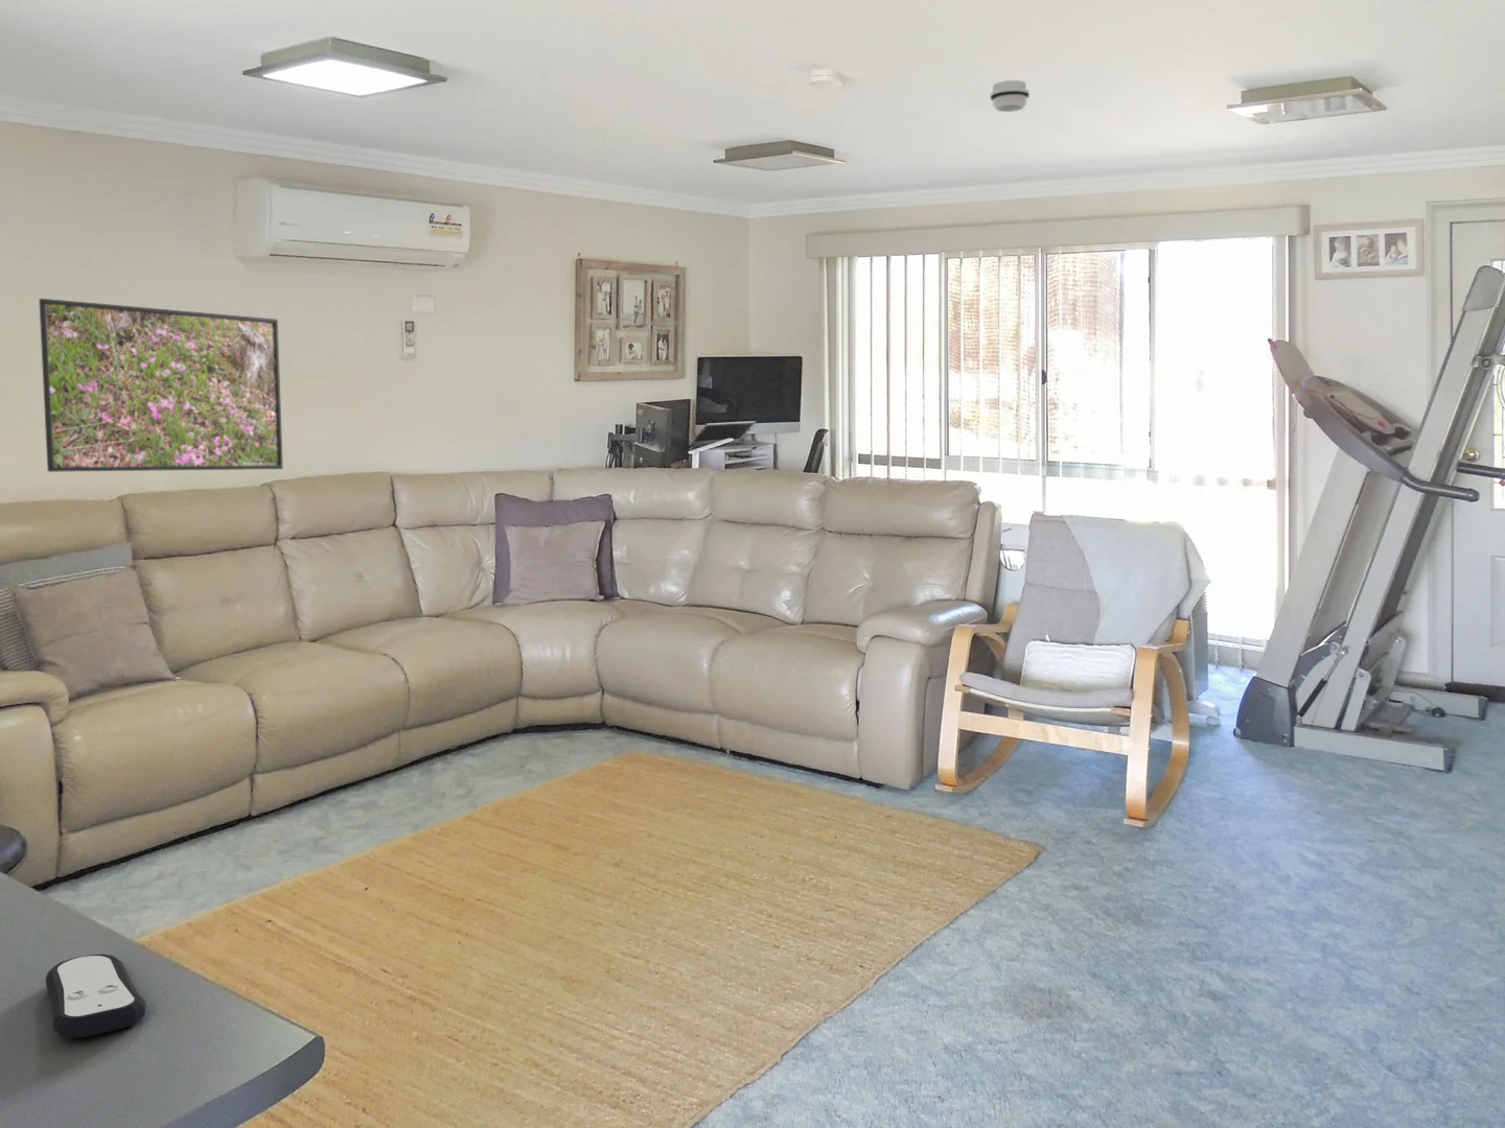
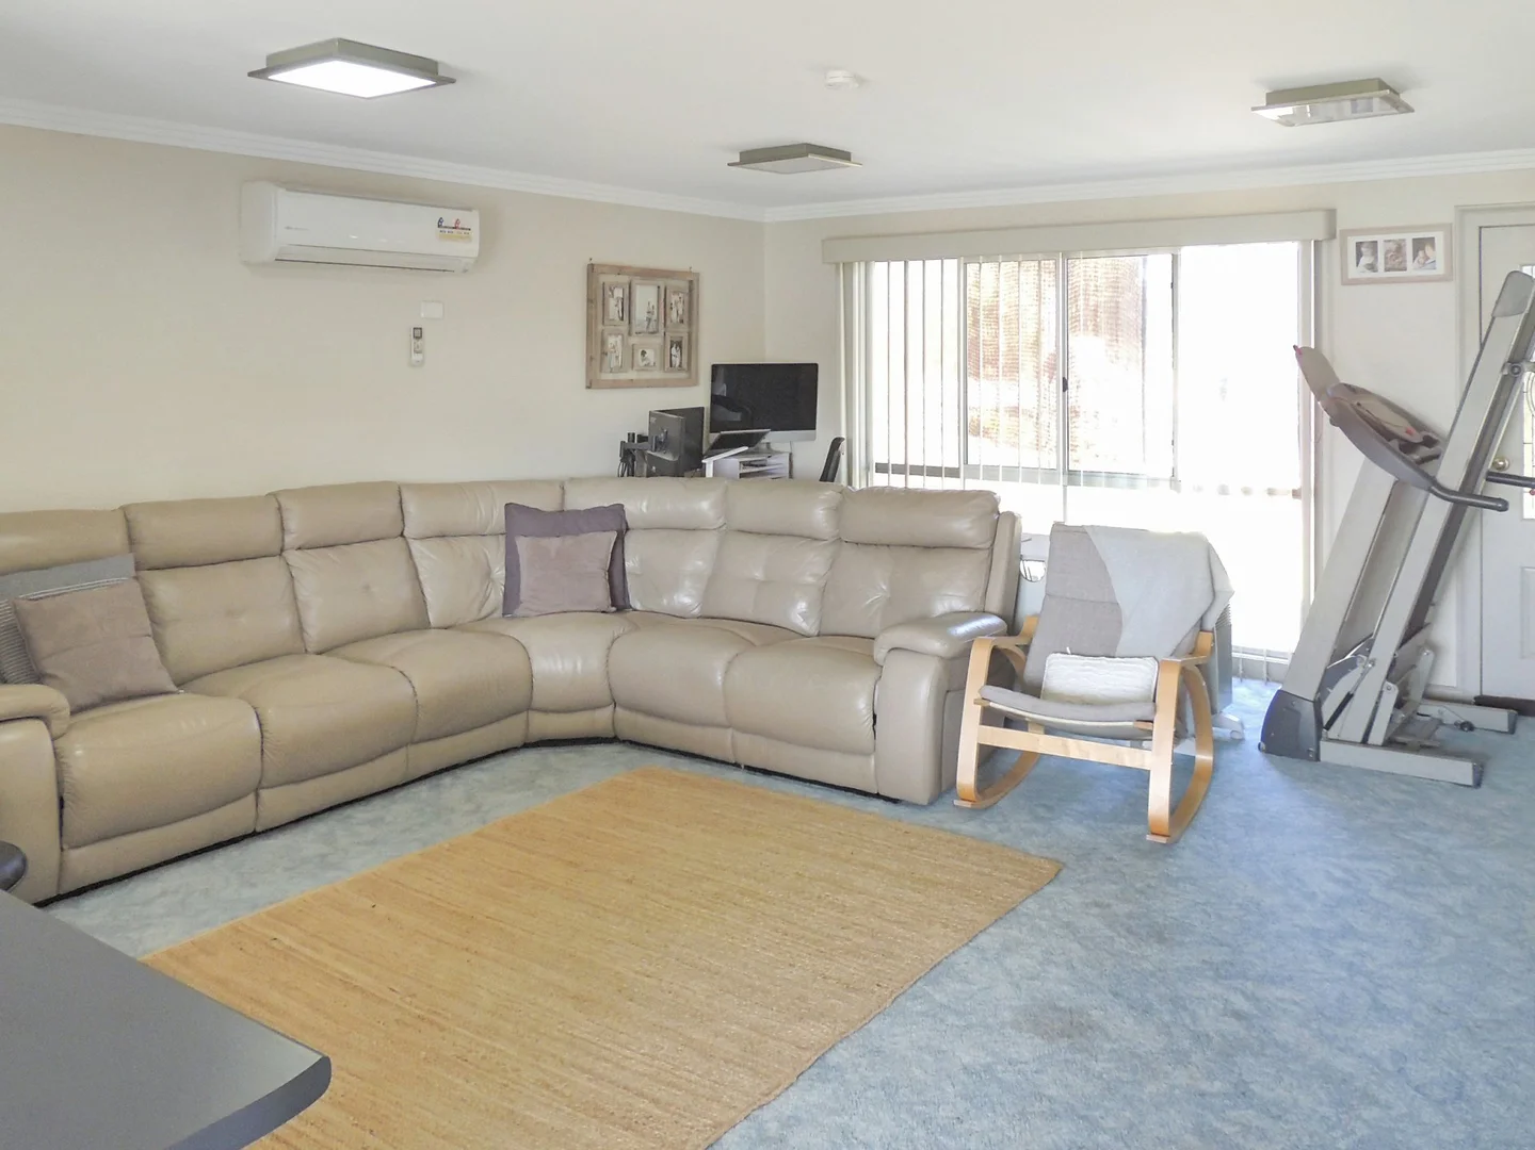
- remote control (91, 992)
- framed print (169, 390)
- smoke detector (1010, 96)
